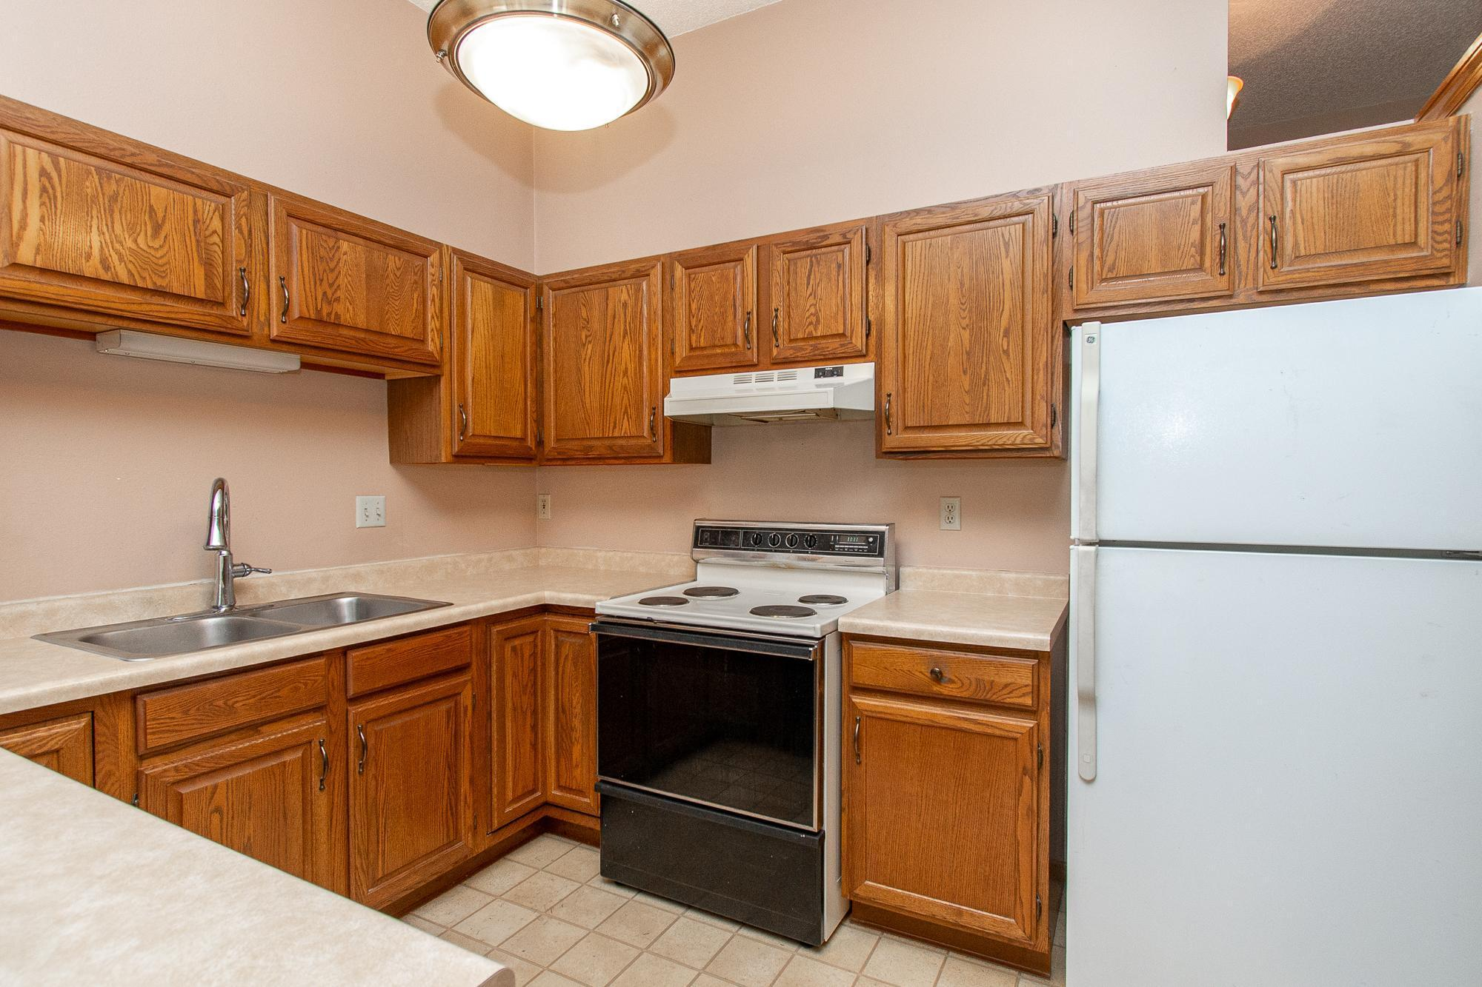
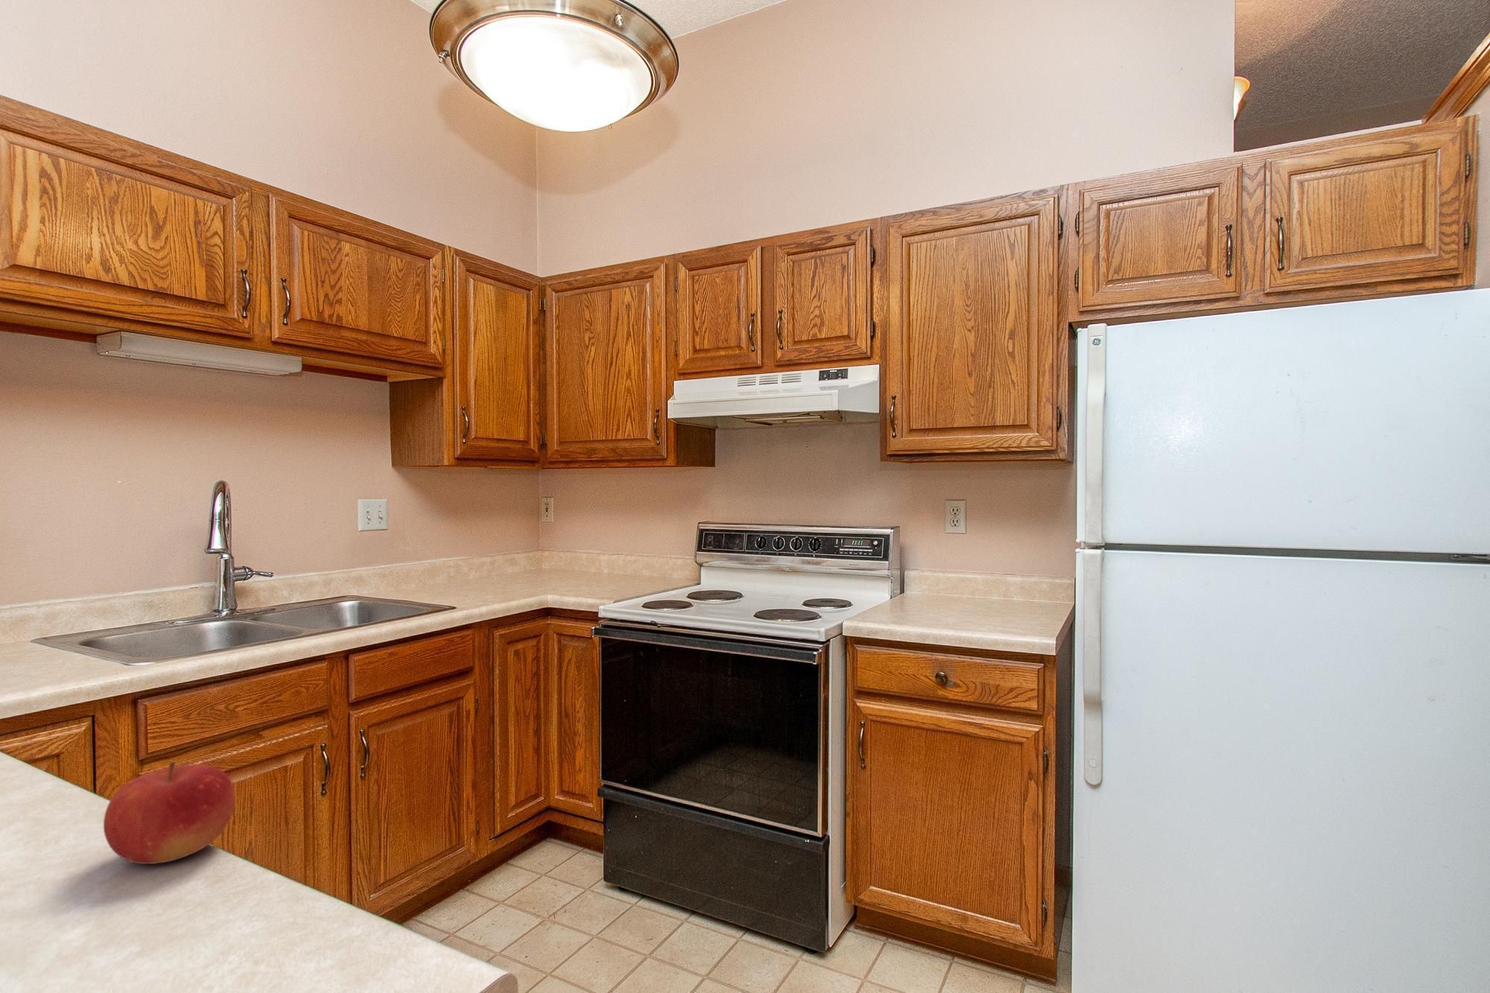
+ fruit (172, 807)
